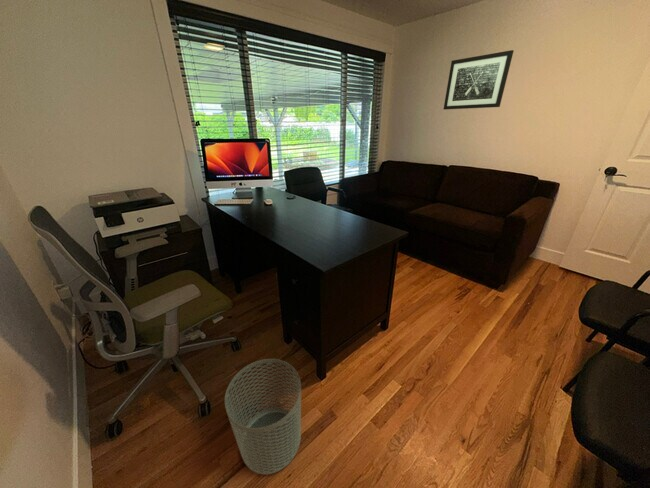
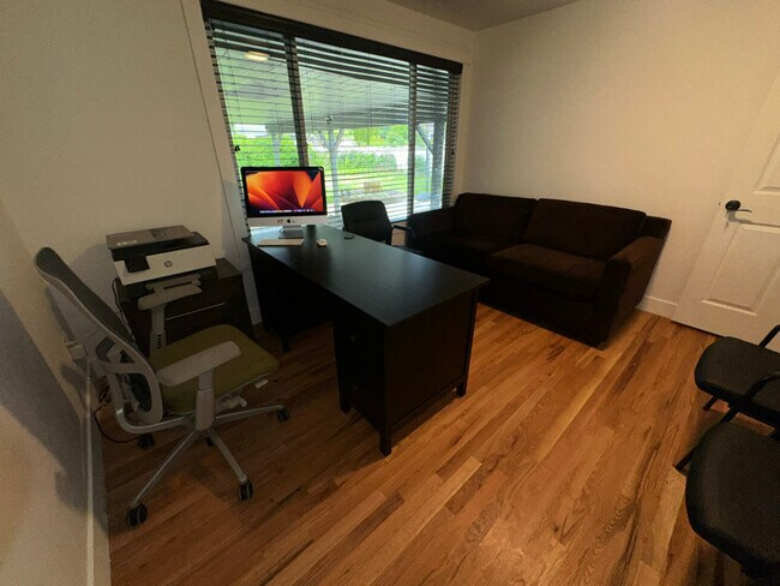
- wall art (474, 83)
- waste bin (267, 416)
